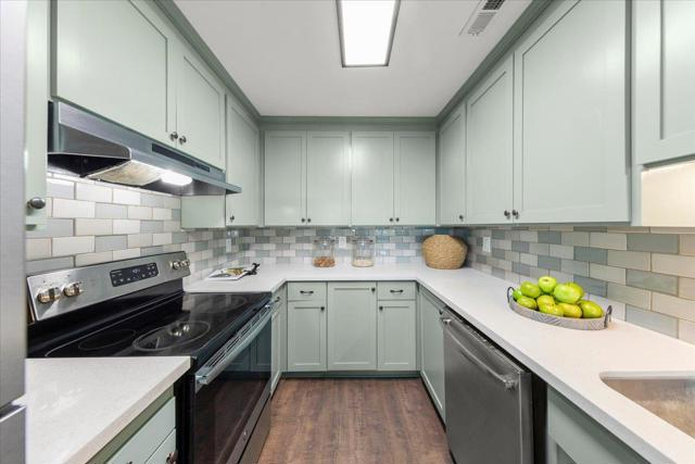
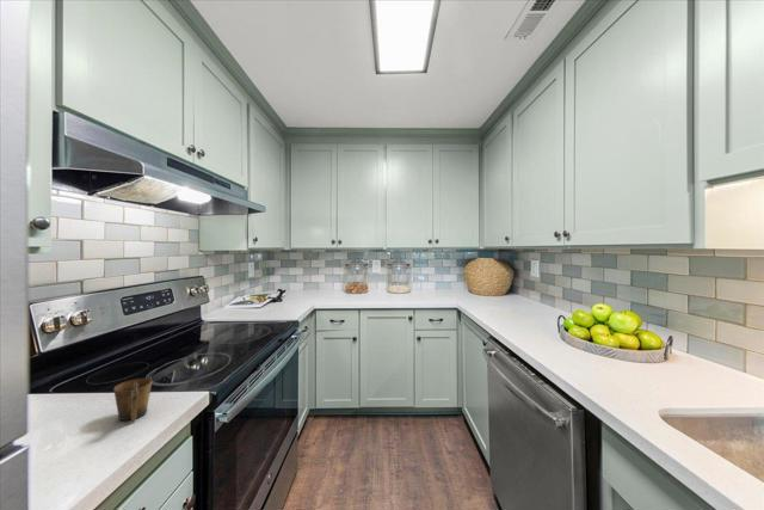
+ mug (134, 397)
